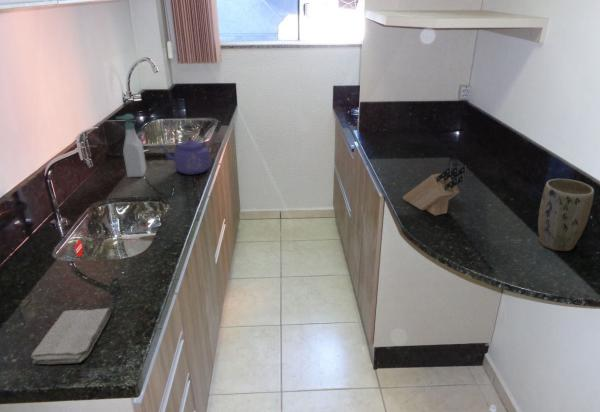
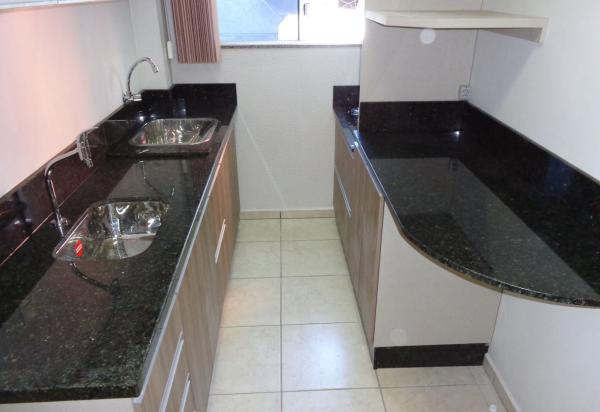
- soap bottle (130, 144)
- washcloth (72, 333)
- kettle (184, 149)
- plant pot (562, 215)
- knife block (434, 183)
